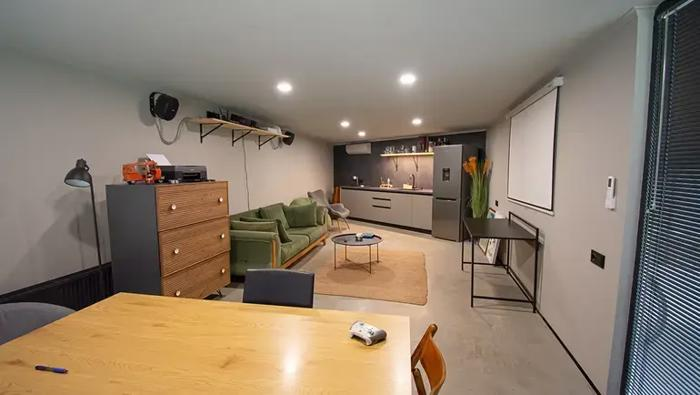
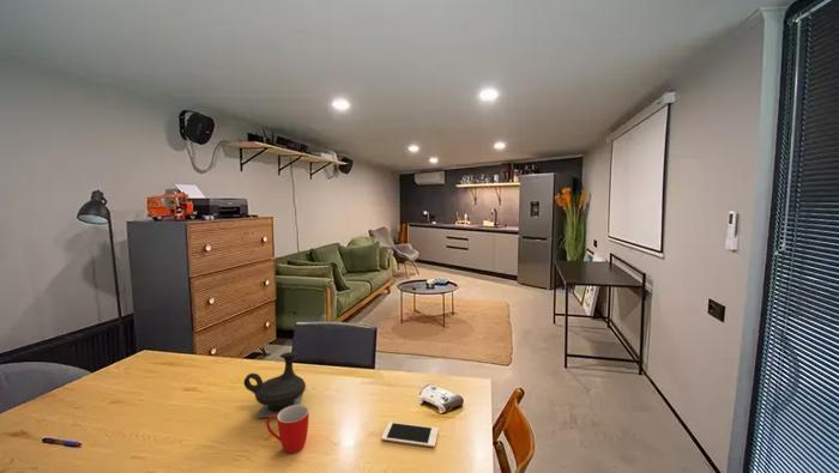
+ teapot (276, 382)
+ cell phone (410, 433)
+ mug (286, 430)
